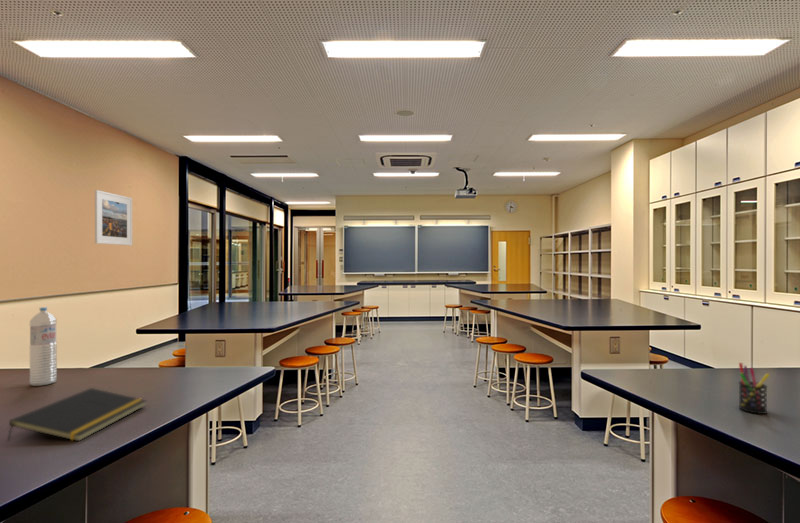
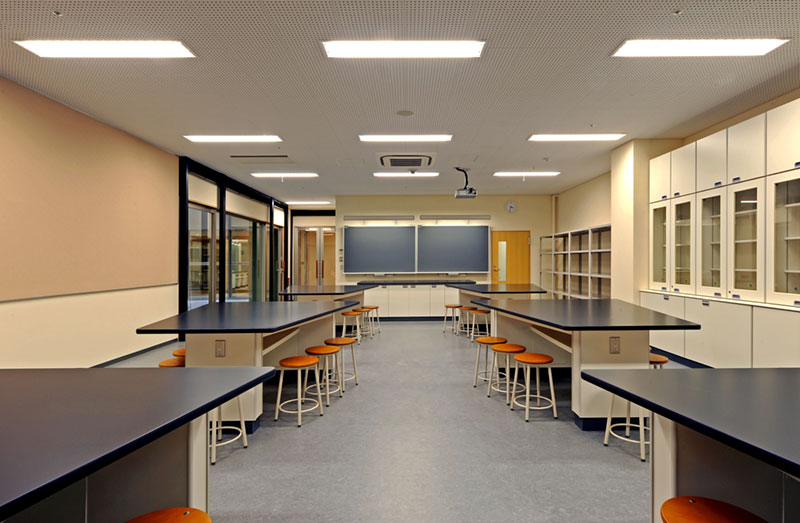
- notepad (85, 411)
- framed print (114, 219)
- pen holder (749, 387)
- water bottle (43, 345)
